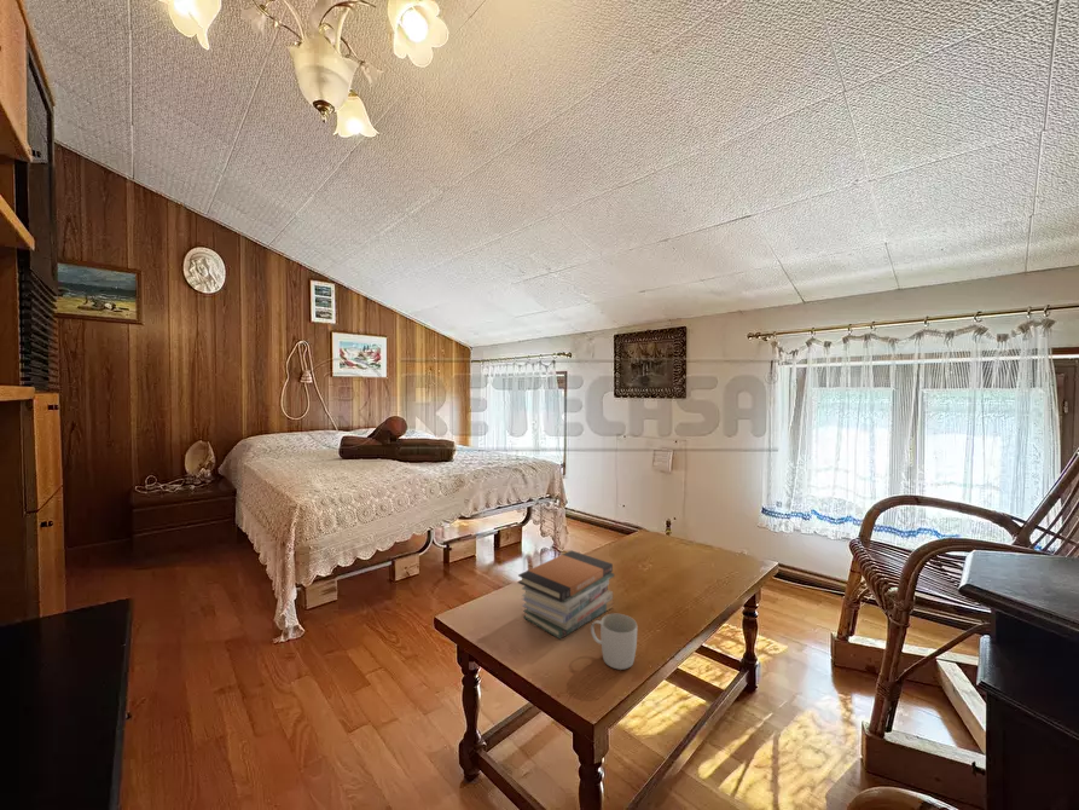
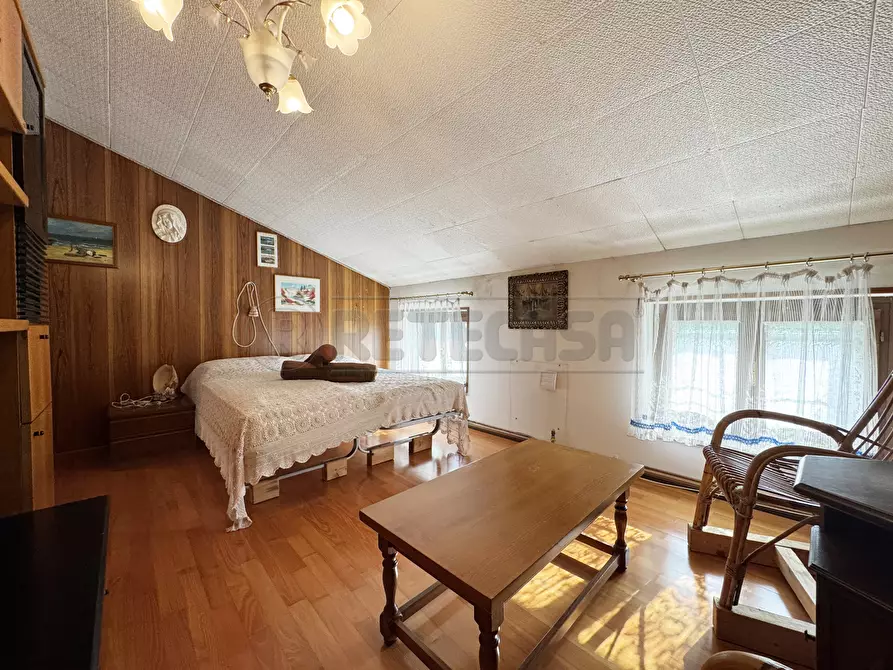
- book stack (567, 591)
- mug (611, 638)
